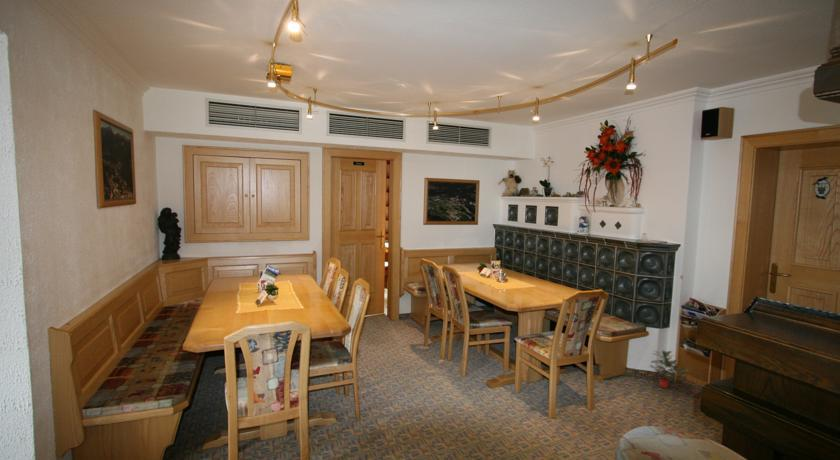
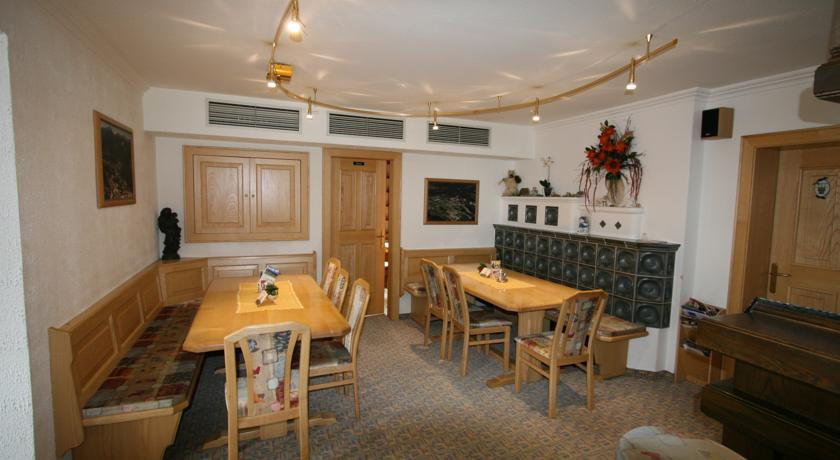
- potted plant (670, 369)
